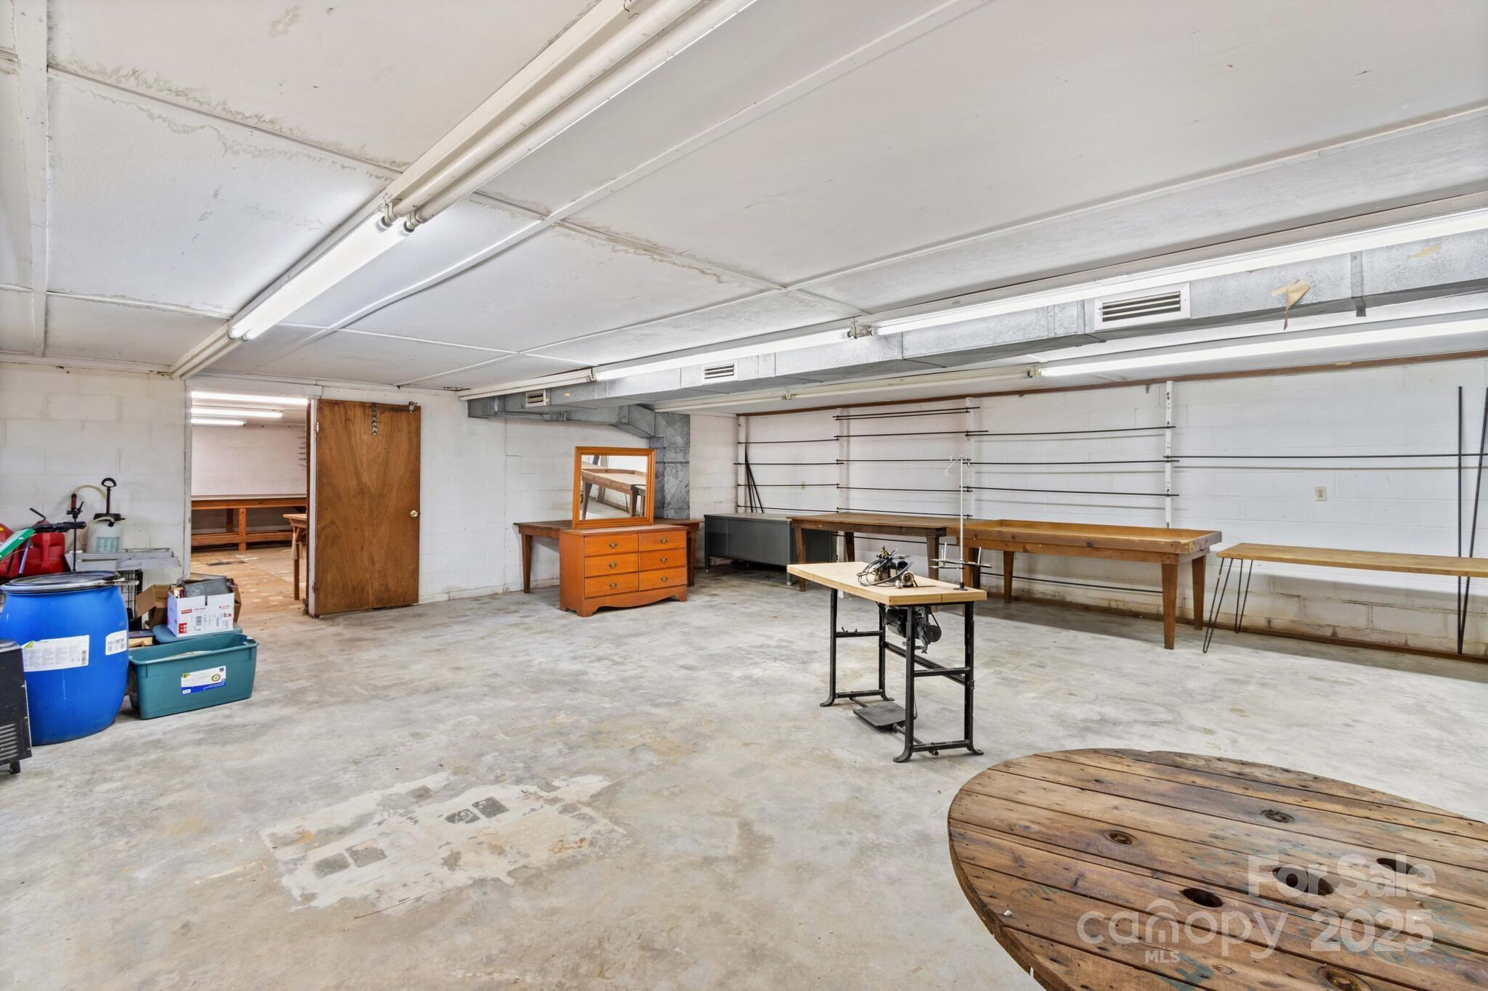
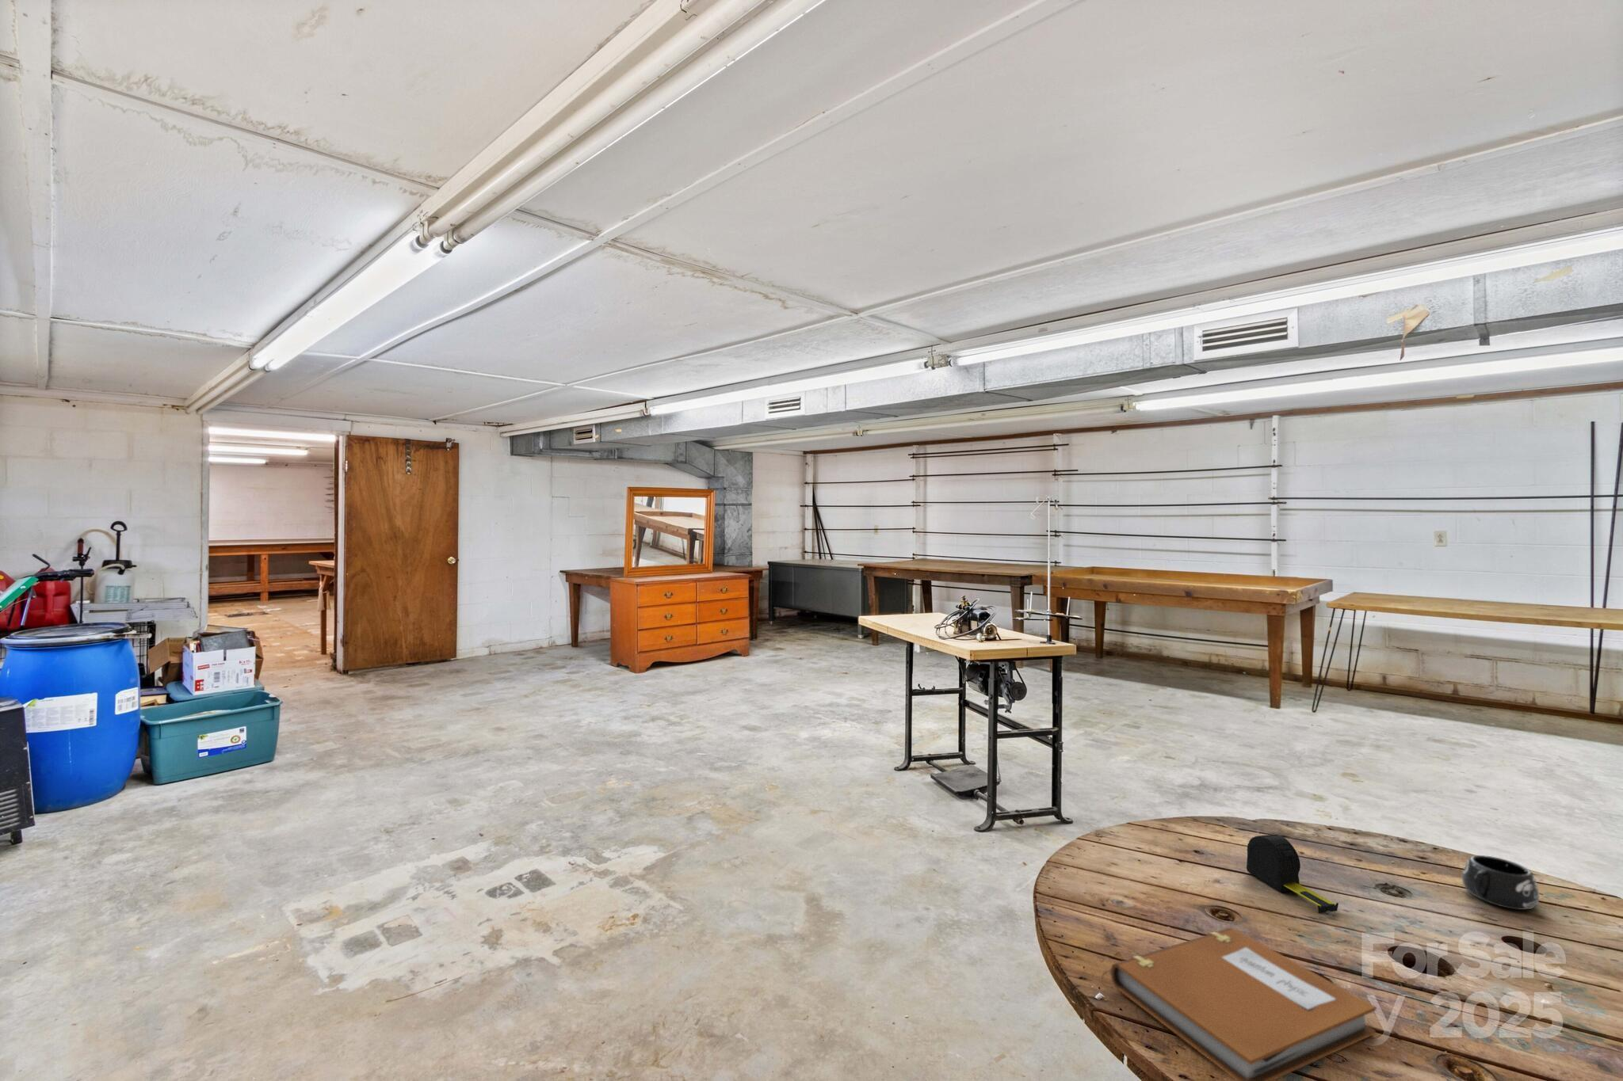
+ tape measure (1290, 867)
+ mug (1495, 882)
+ notebook (1238, 993)
